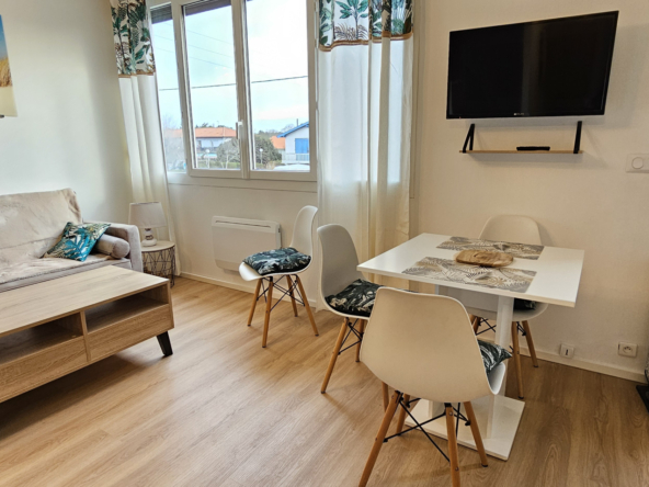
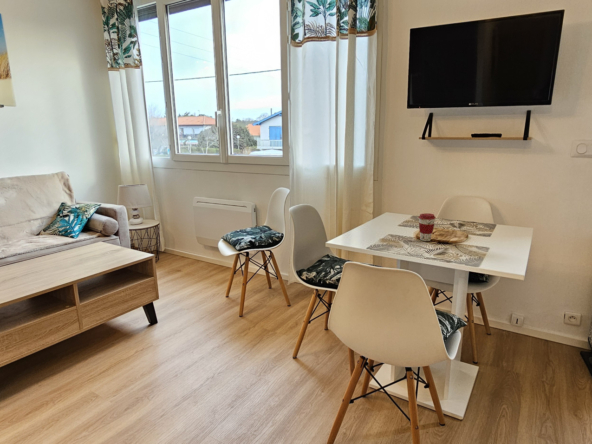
+ coffee cup (426, 227)
